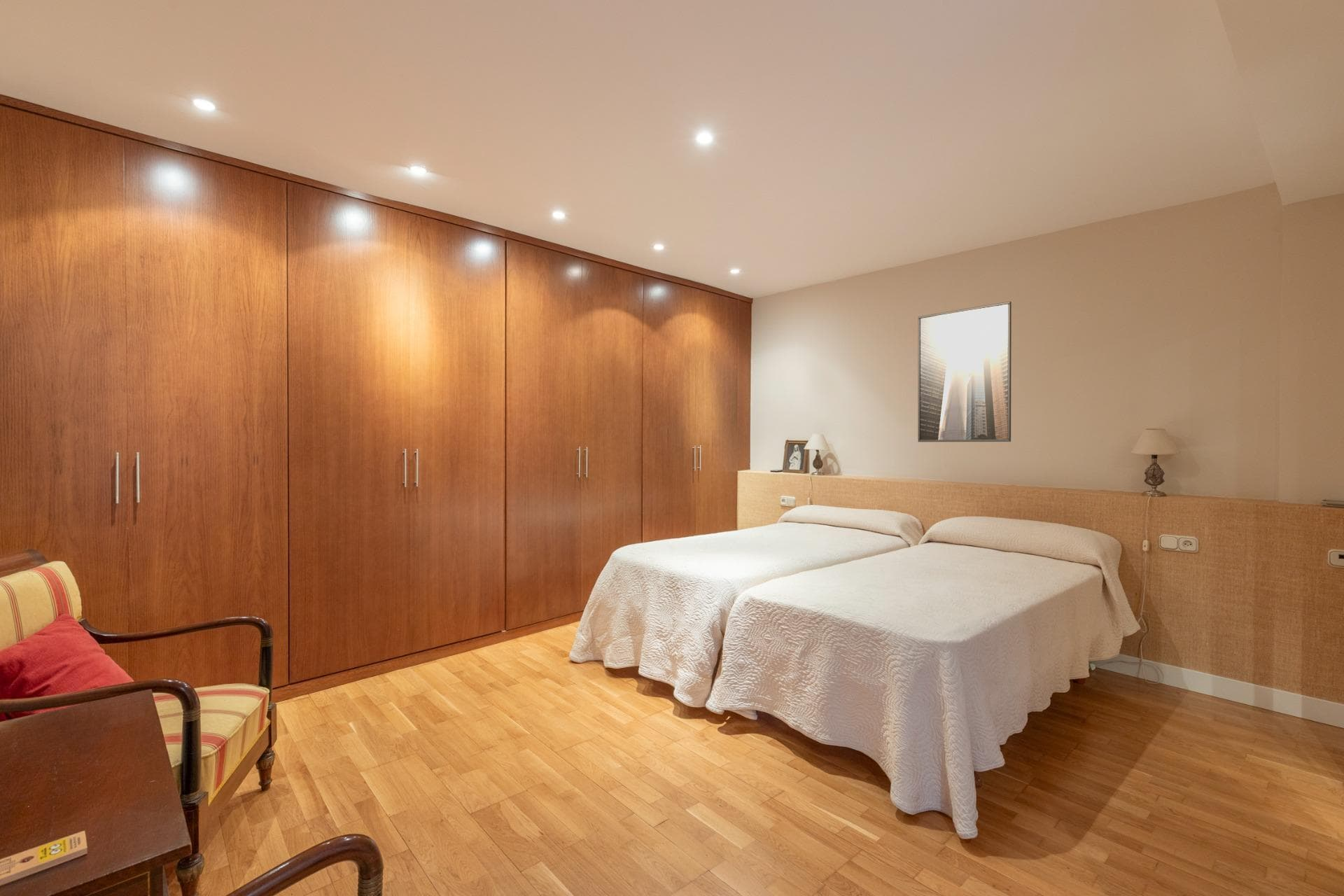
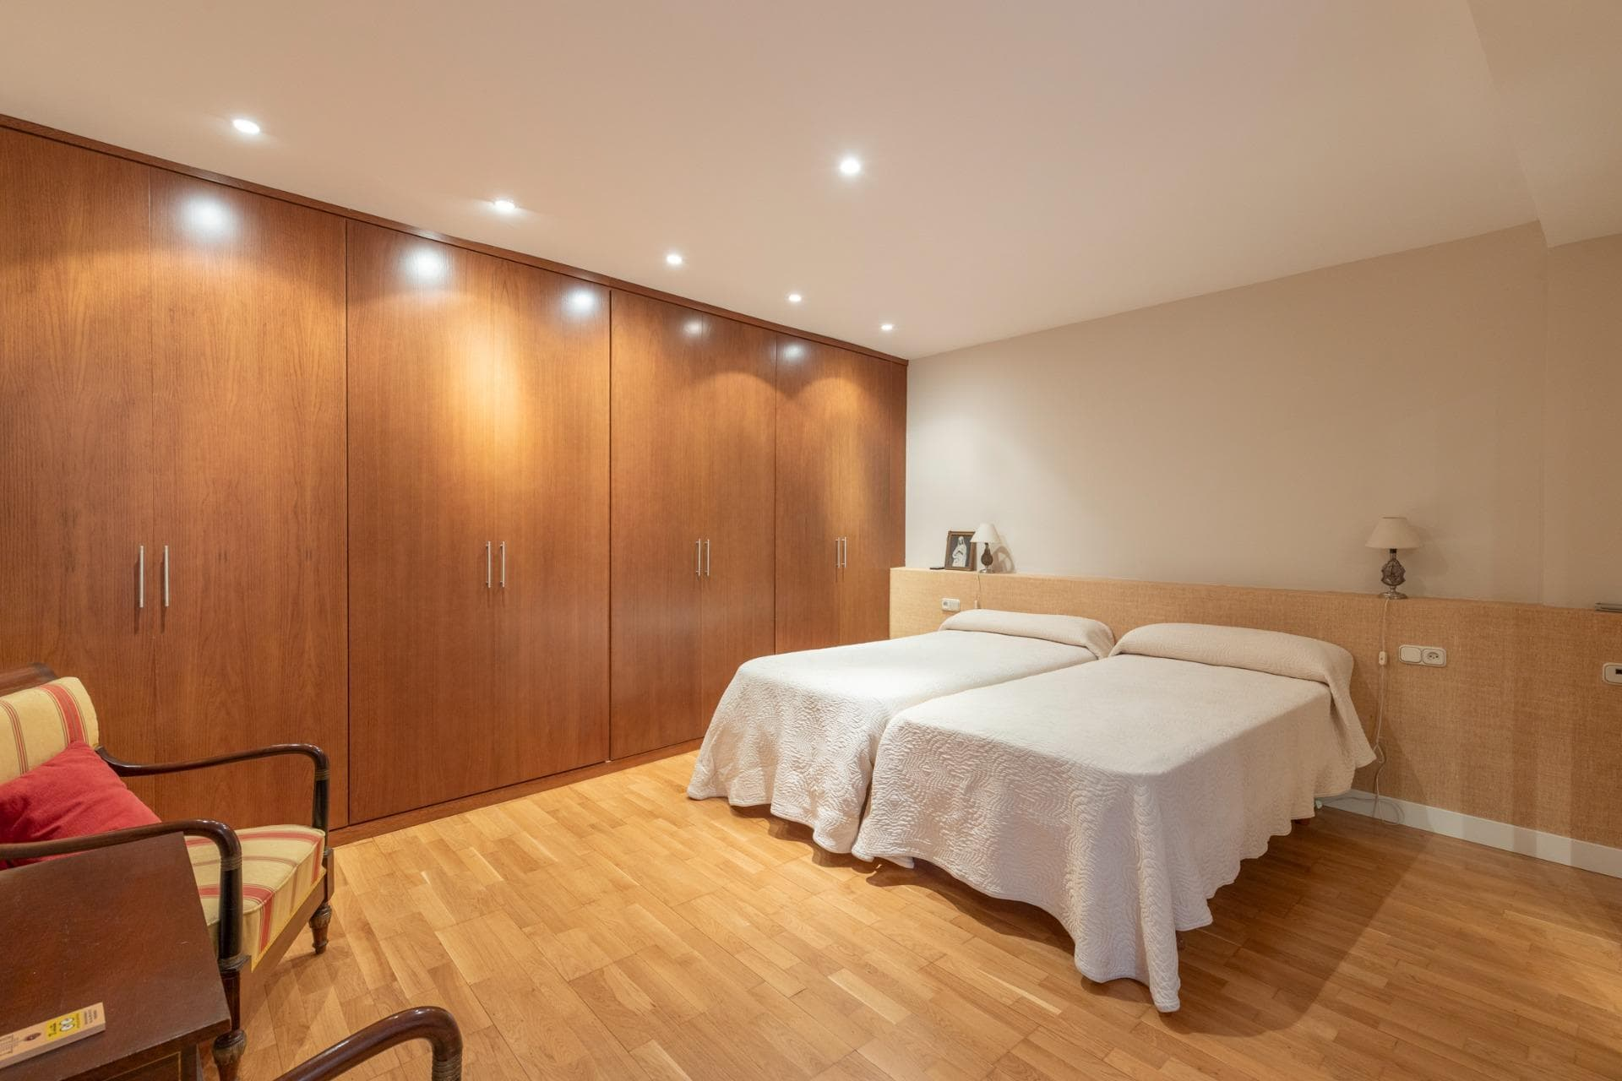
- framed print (962, 375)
